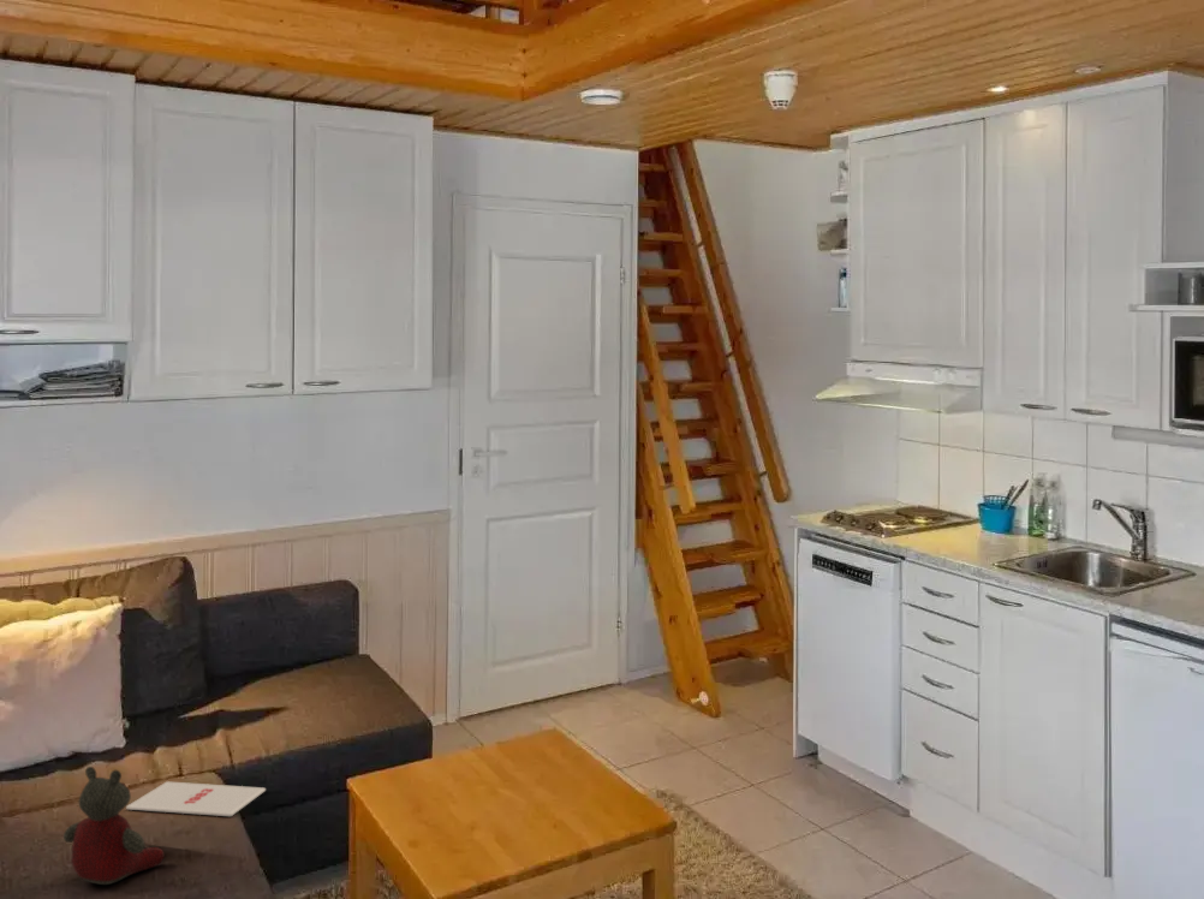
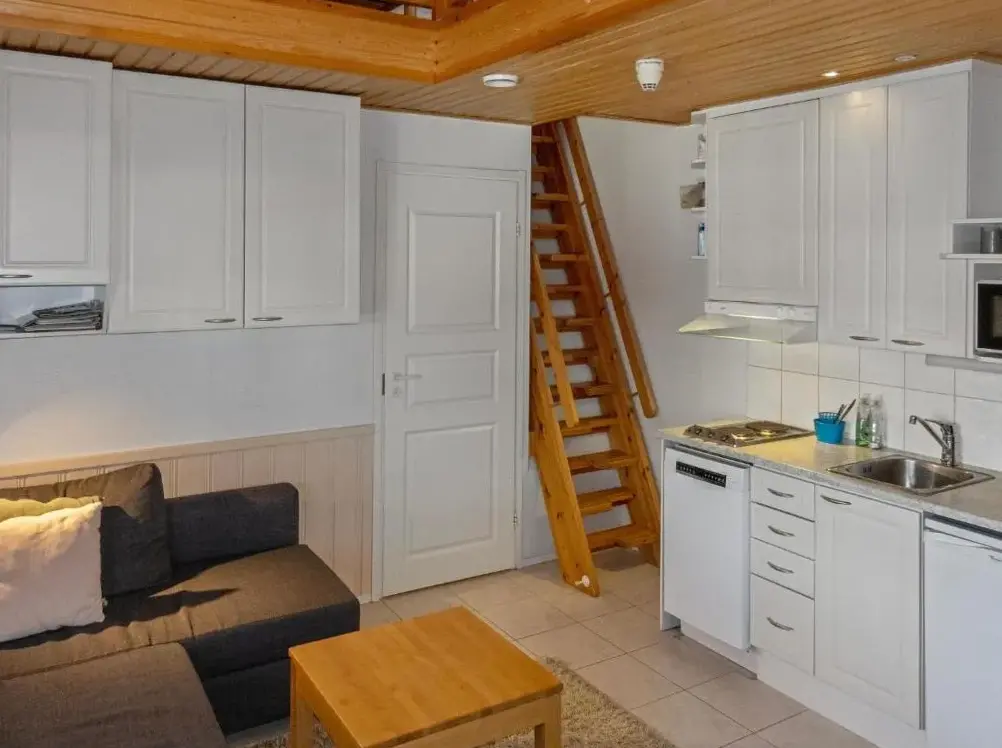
- magazine (197, 798)
- stuffed bear (117, 818)
